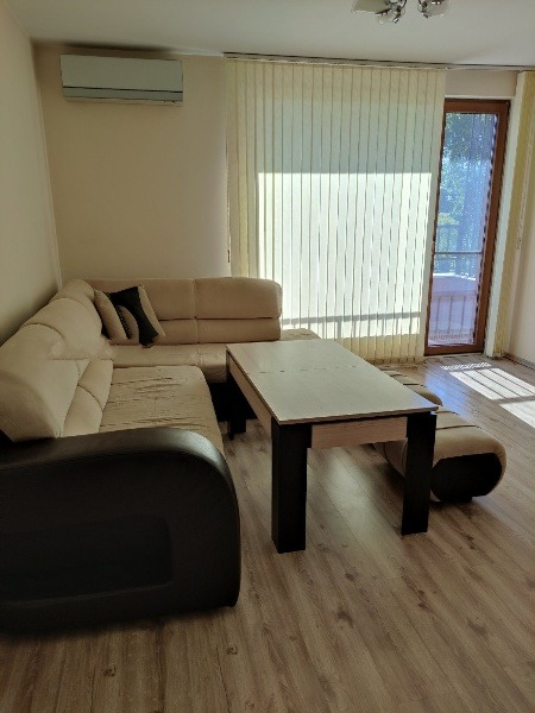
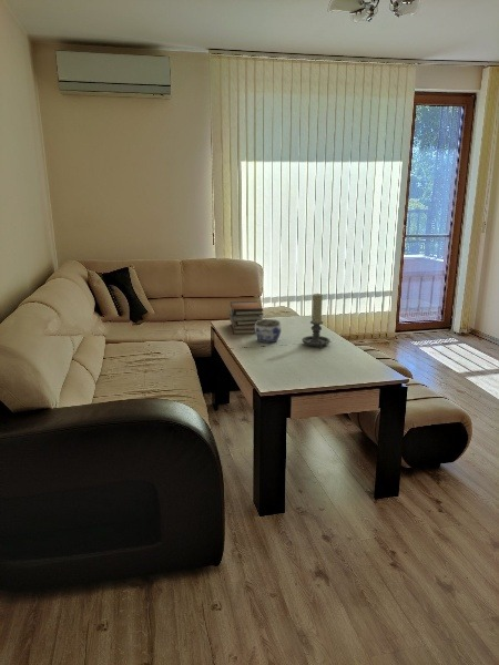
+ candle holder (317, 319)
+ book stack (245, 316)
+ jar (267, 330)
